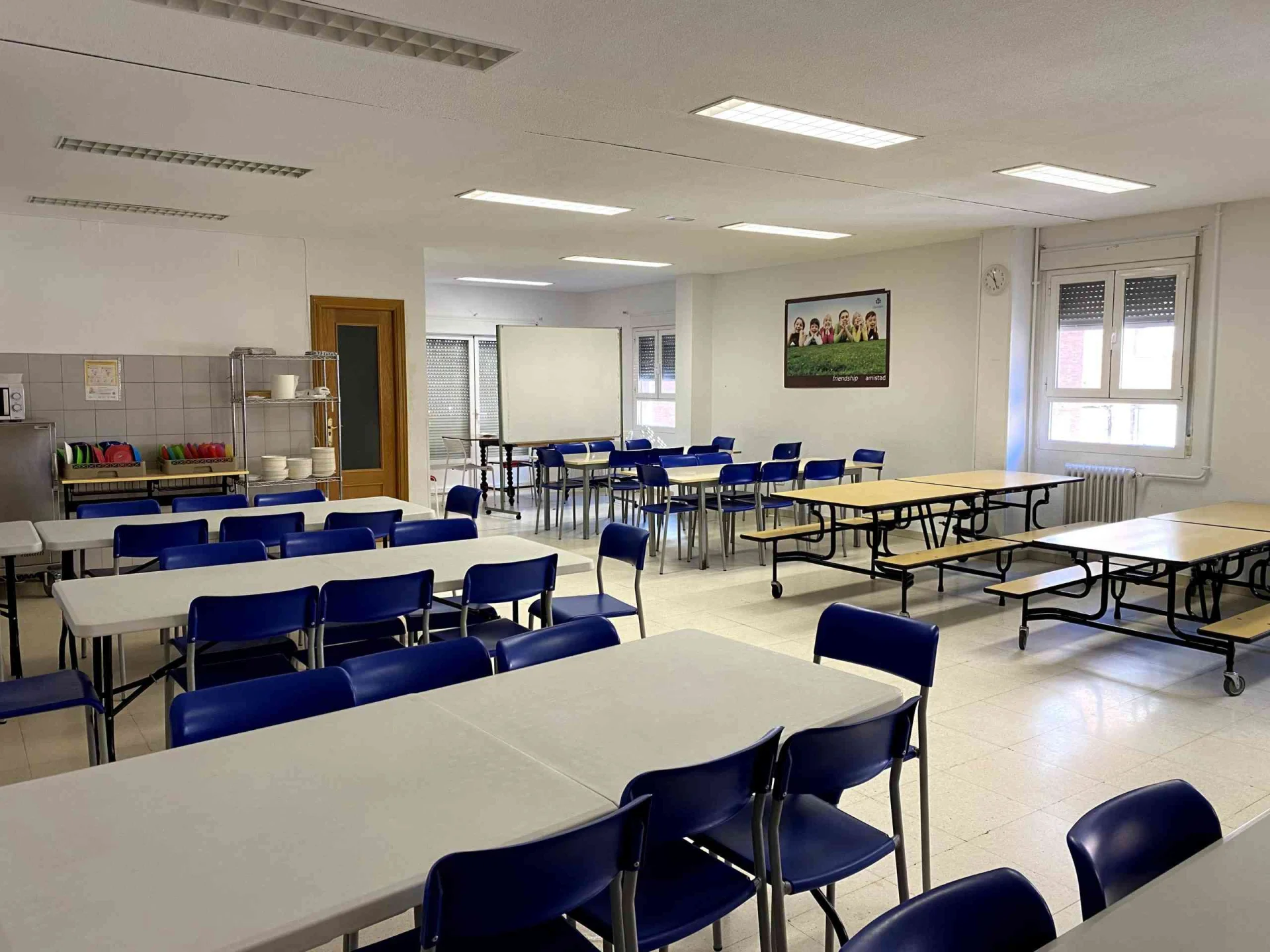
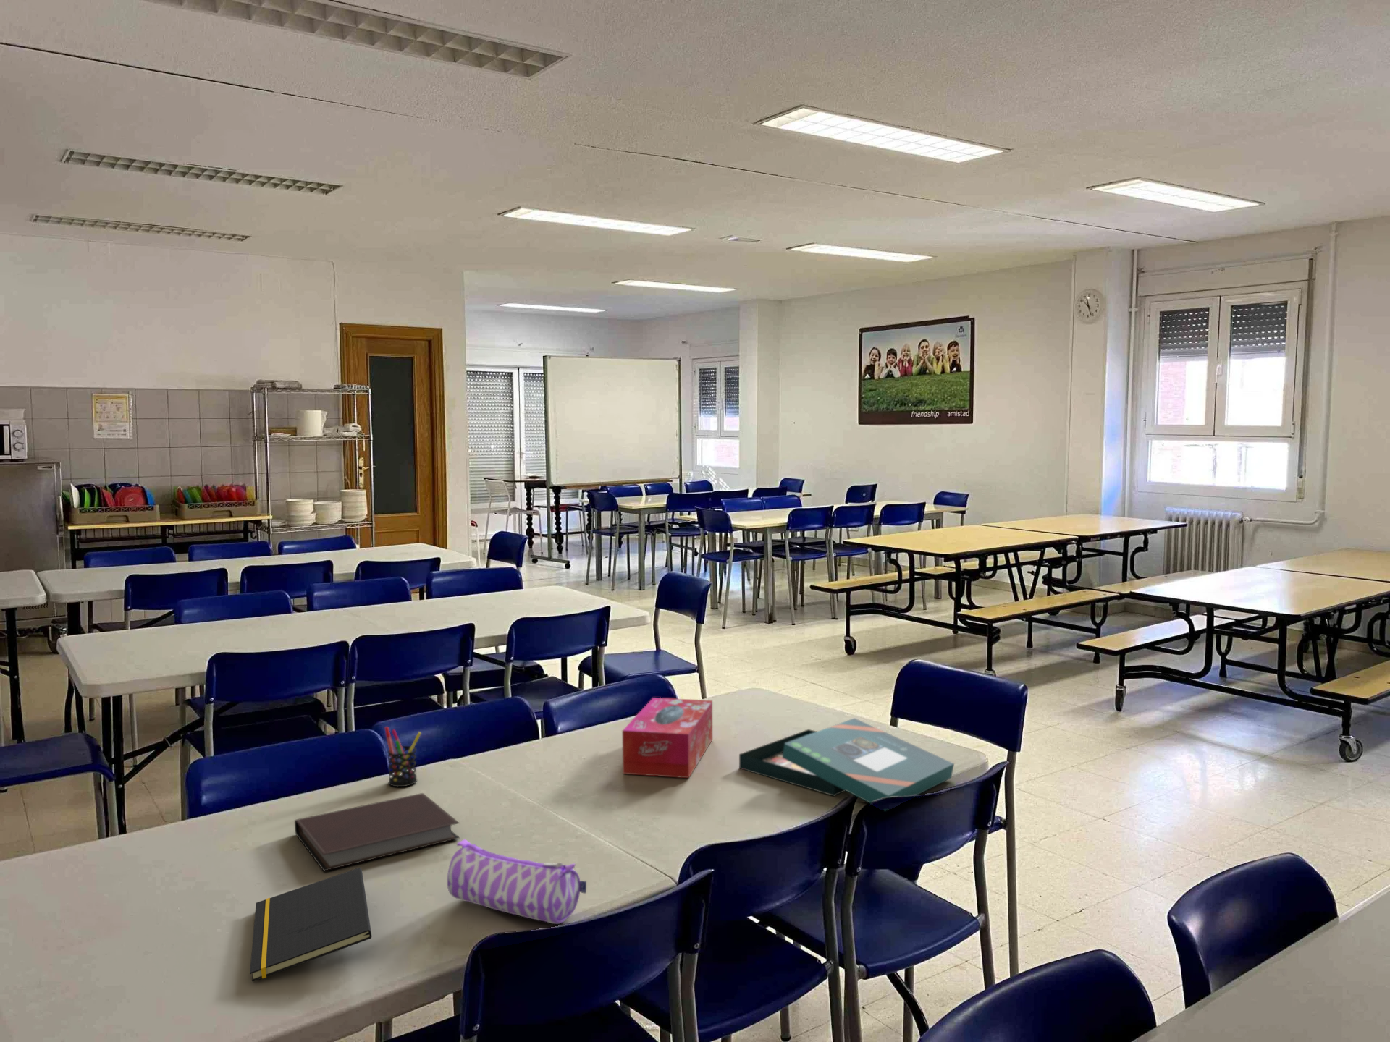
+ notebook (377, 827)
+ tissue box (670, 736)
+ board game (844, 755)
+ notepad (311, 919)
+ pencil case (513, 881)
+ pen holder (399, 755)
